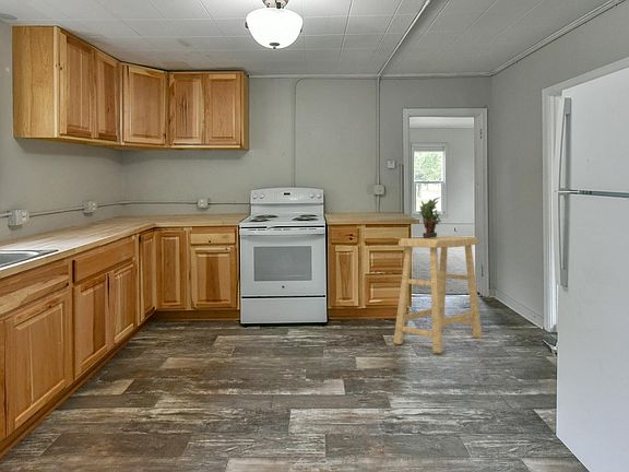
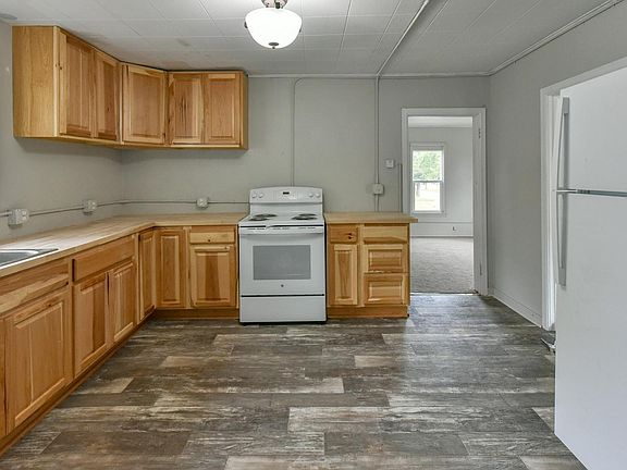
- potted plant (434, 216)
- stool (438, 290)
